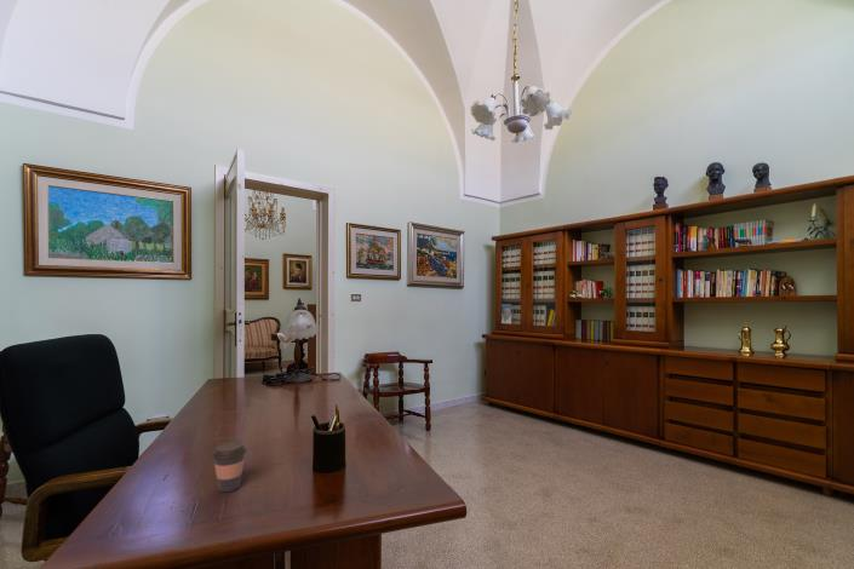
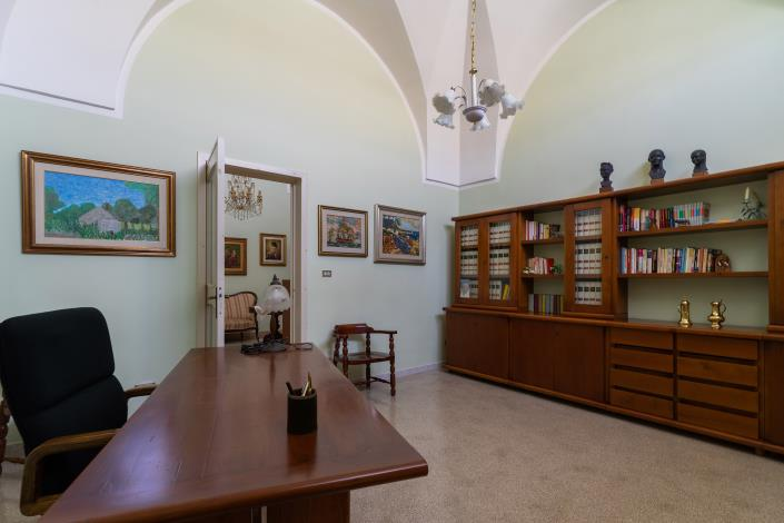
- coffee cup (229, 466)
